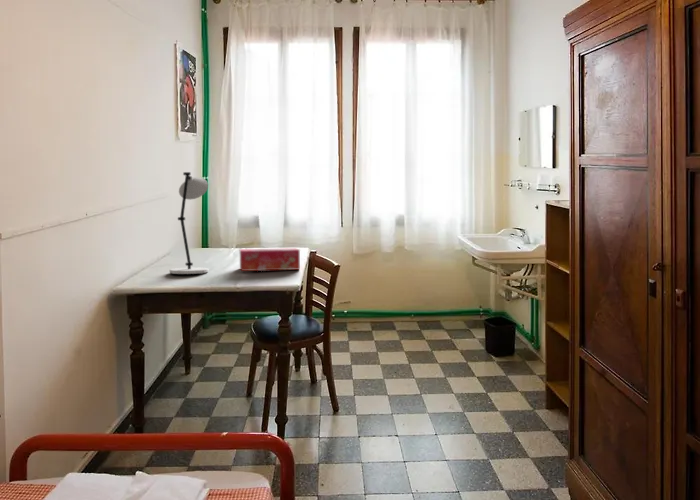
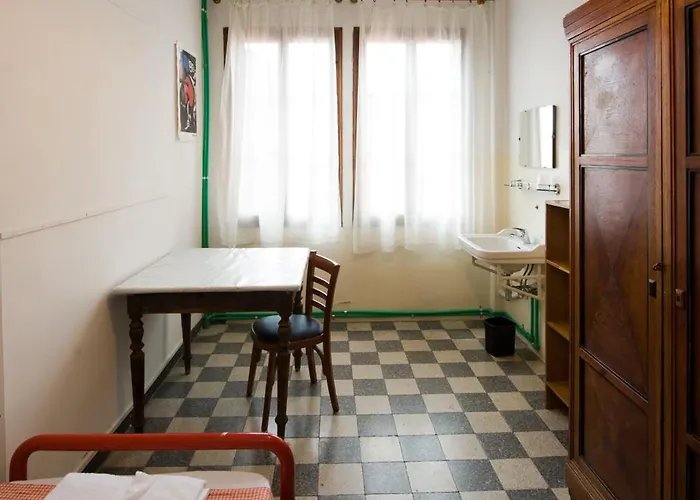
- desk lamp (184, 219)
- tissue box (269, 259)
